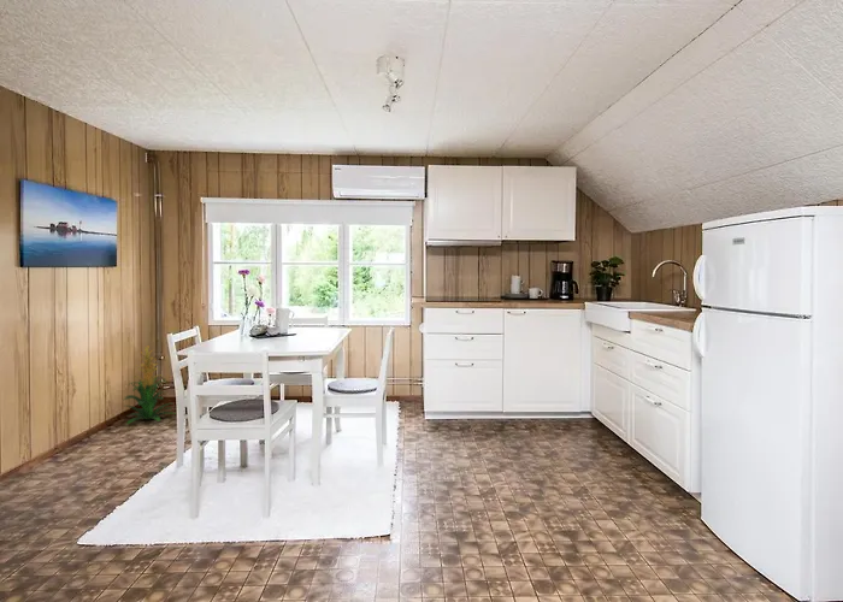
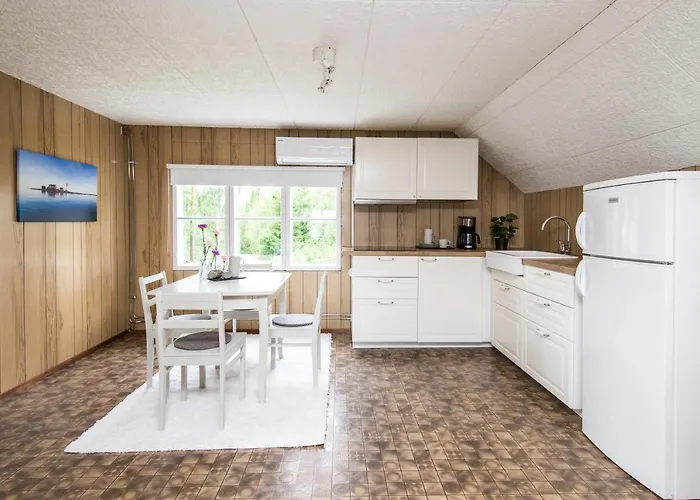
- indoor plant (147, 382)
